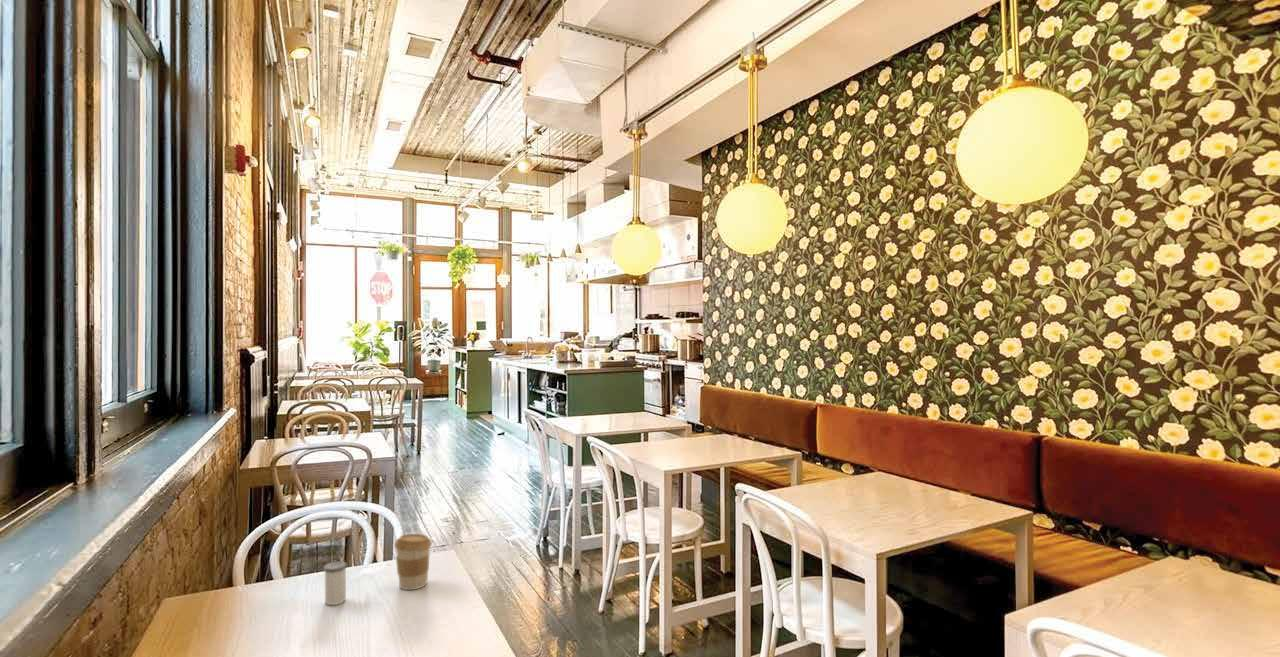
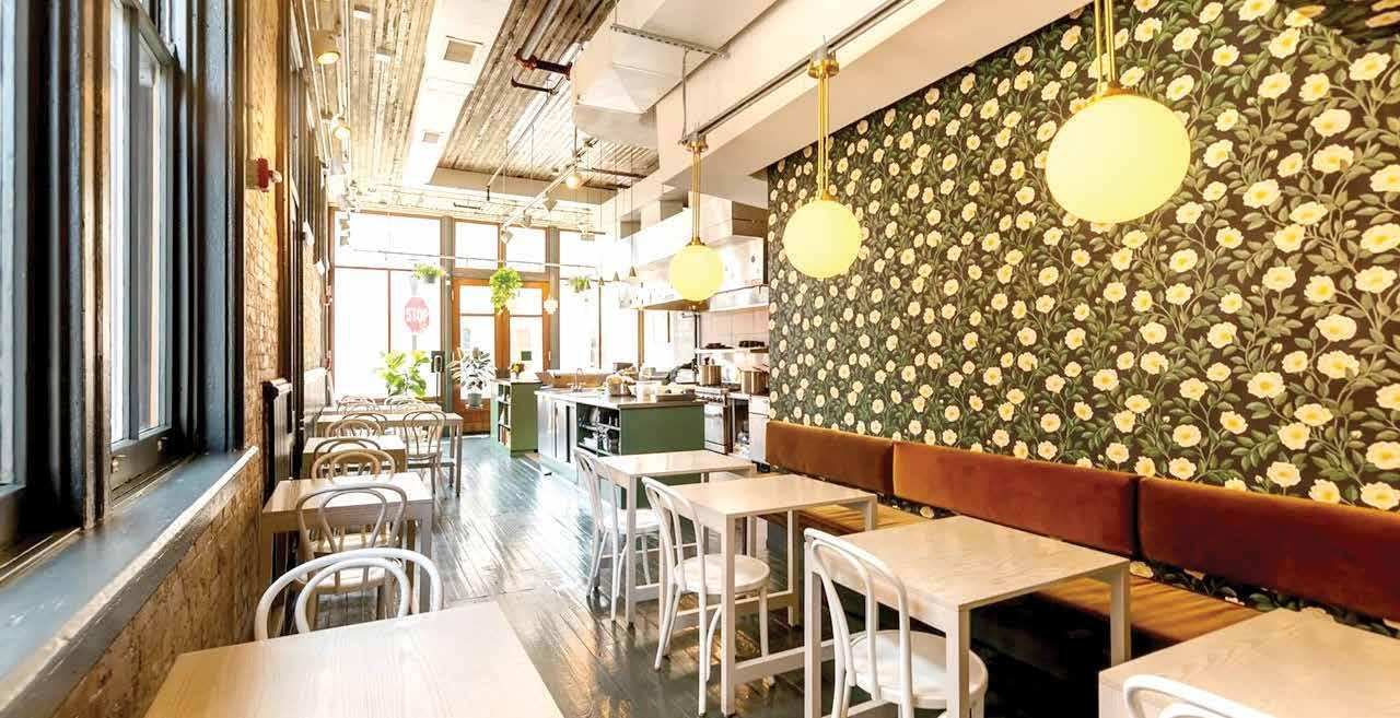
- coffee cup (413, 560)
- salt shaker (335, 583)
